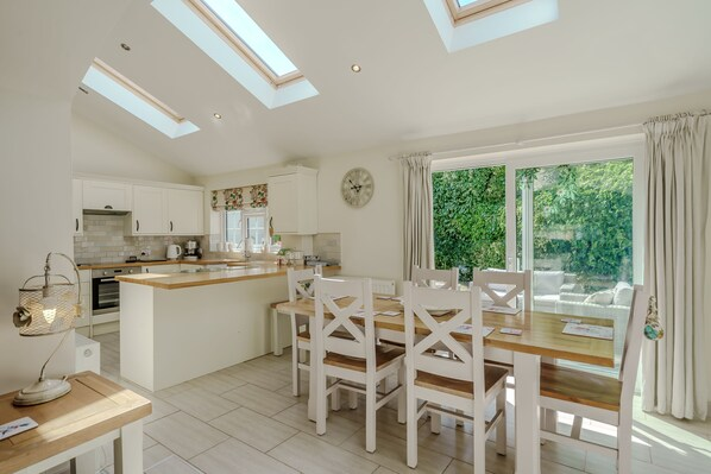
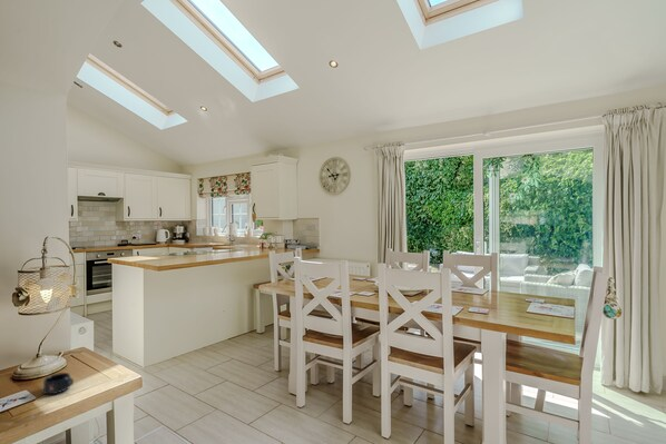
+ mug (59, 383)
